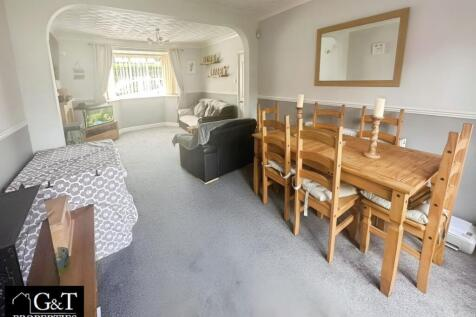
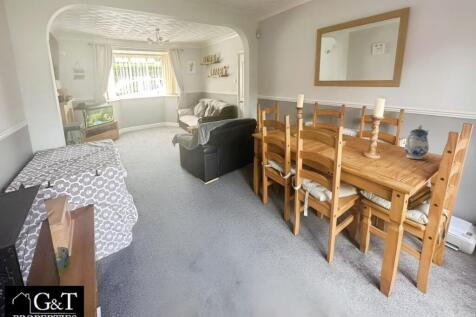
+ teapot (417, 141)
